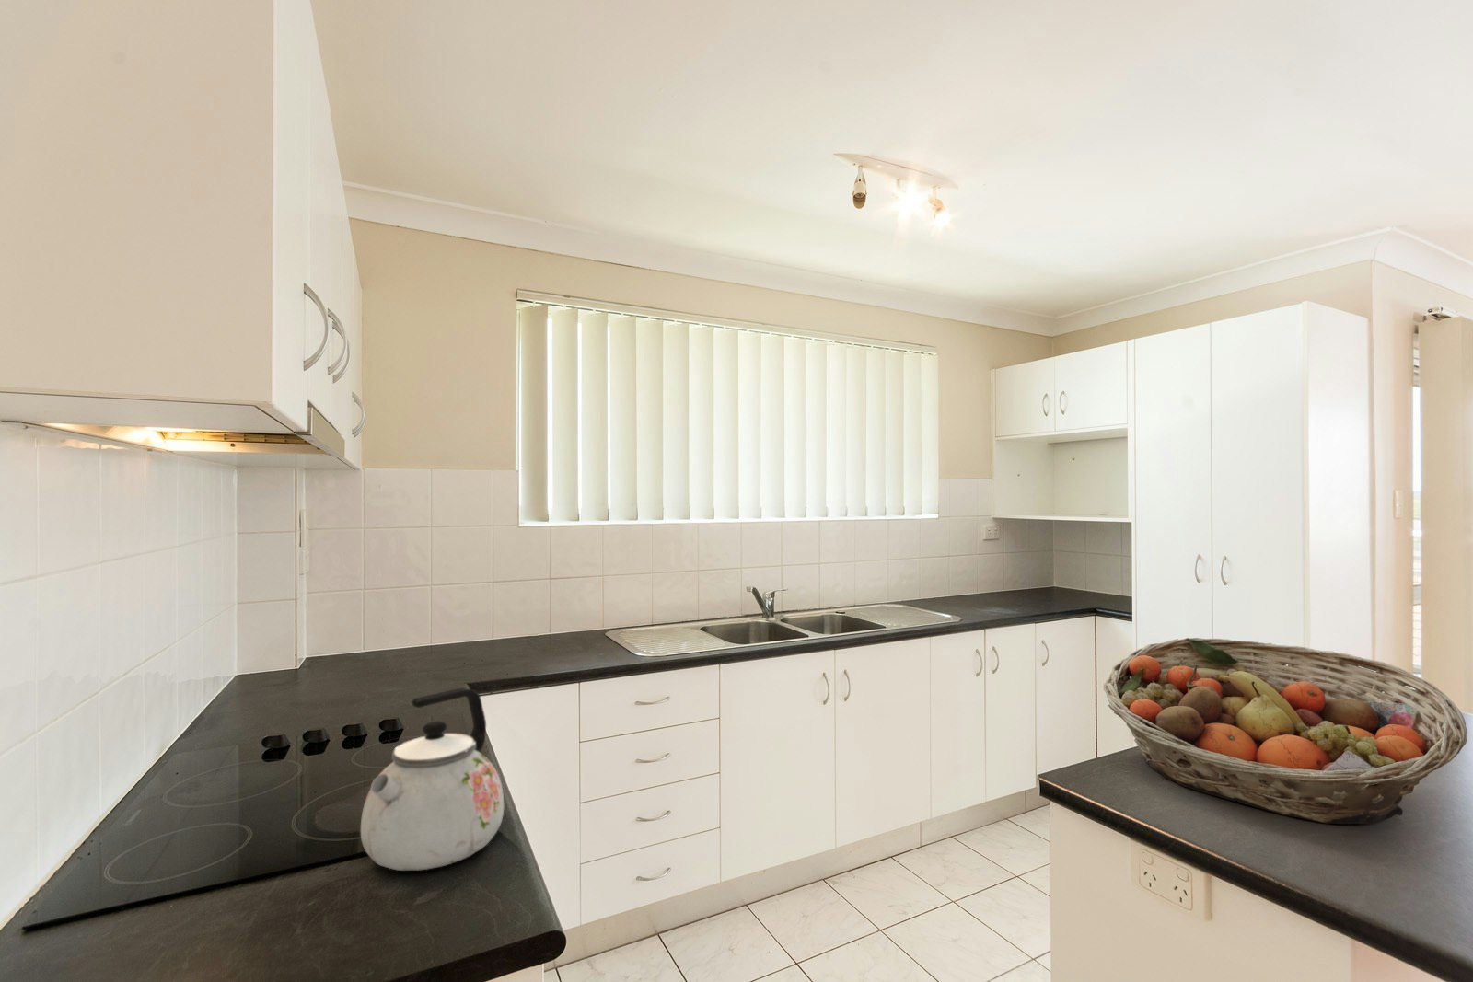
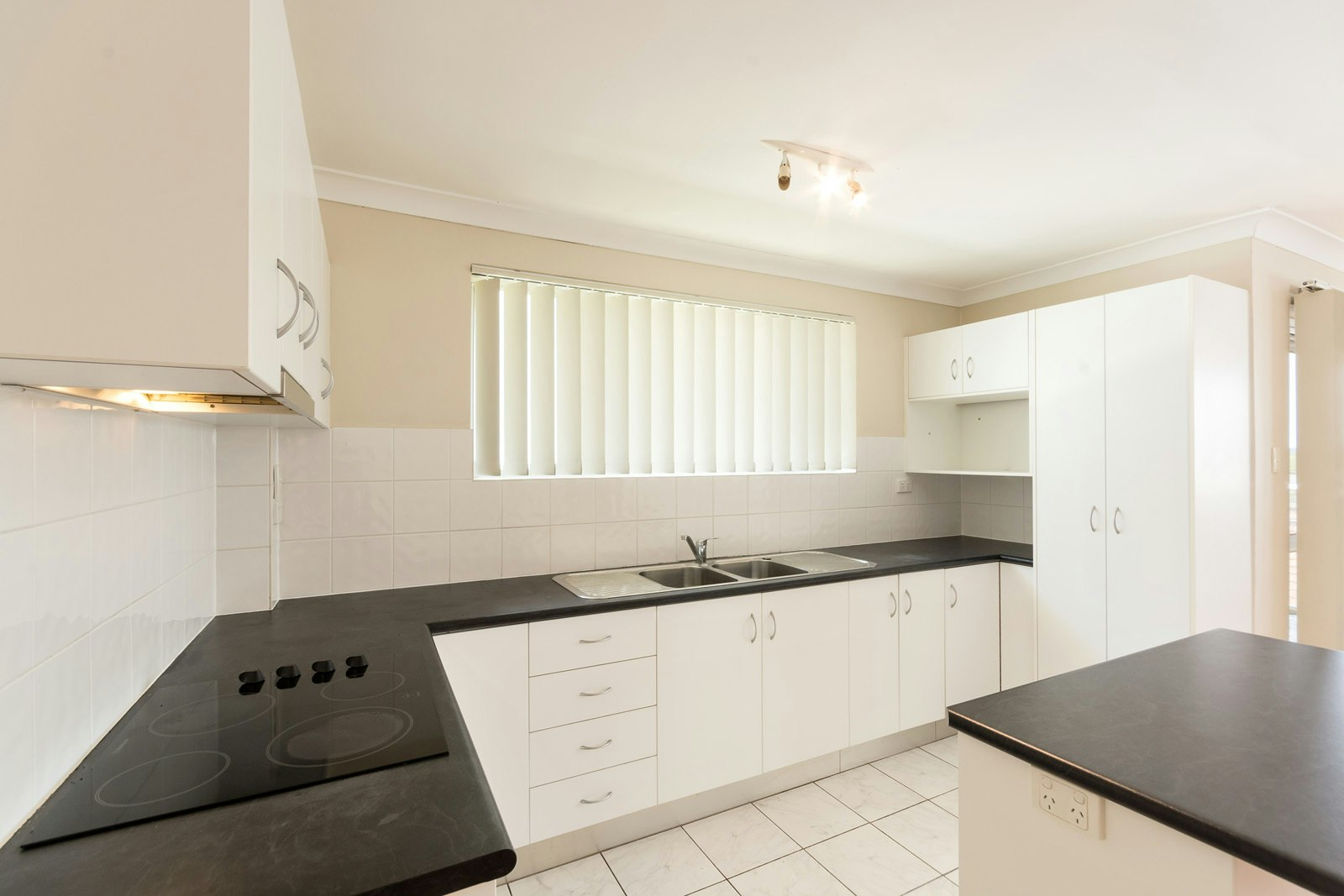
- fruit basket (1260, 718)
- kettle (434, 770)
